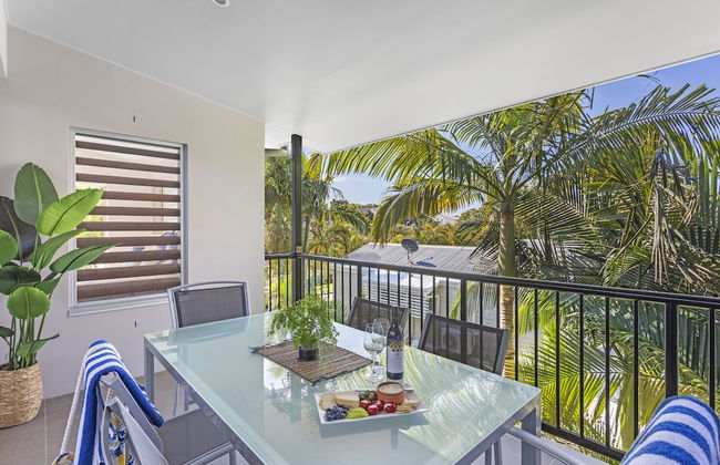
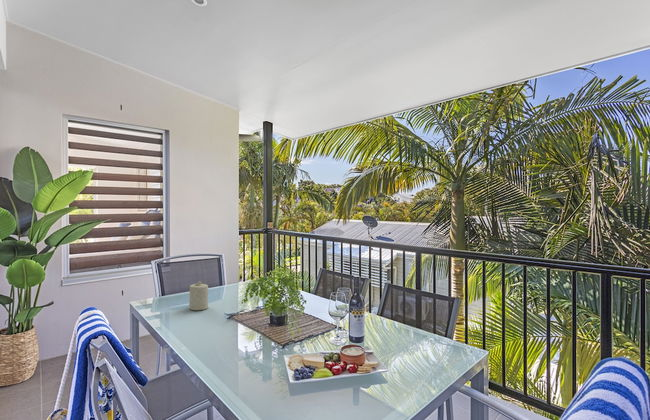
+ candle (198, 294)
